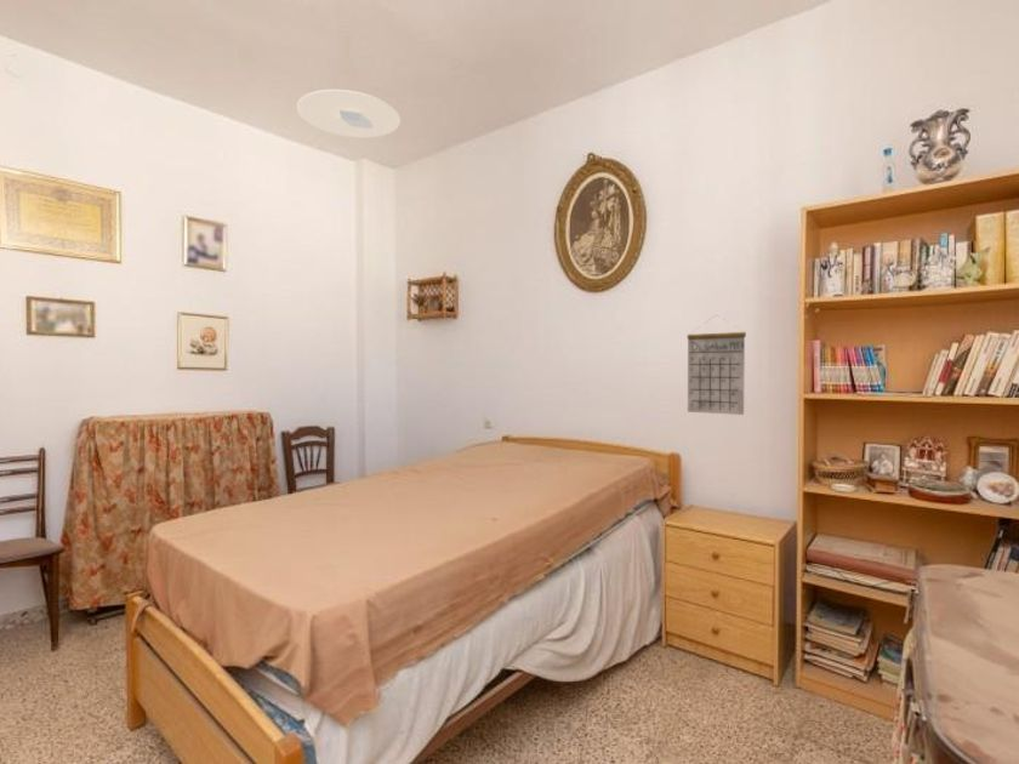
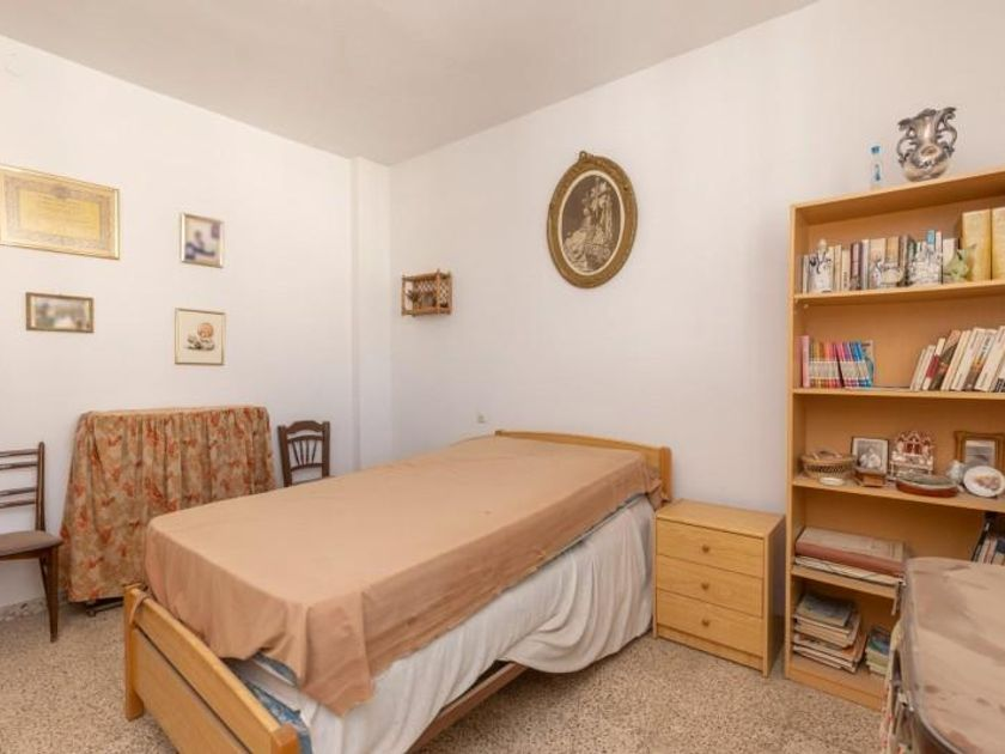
- ceiling light (349, 110)
- calendar (715, 364)
